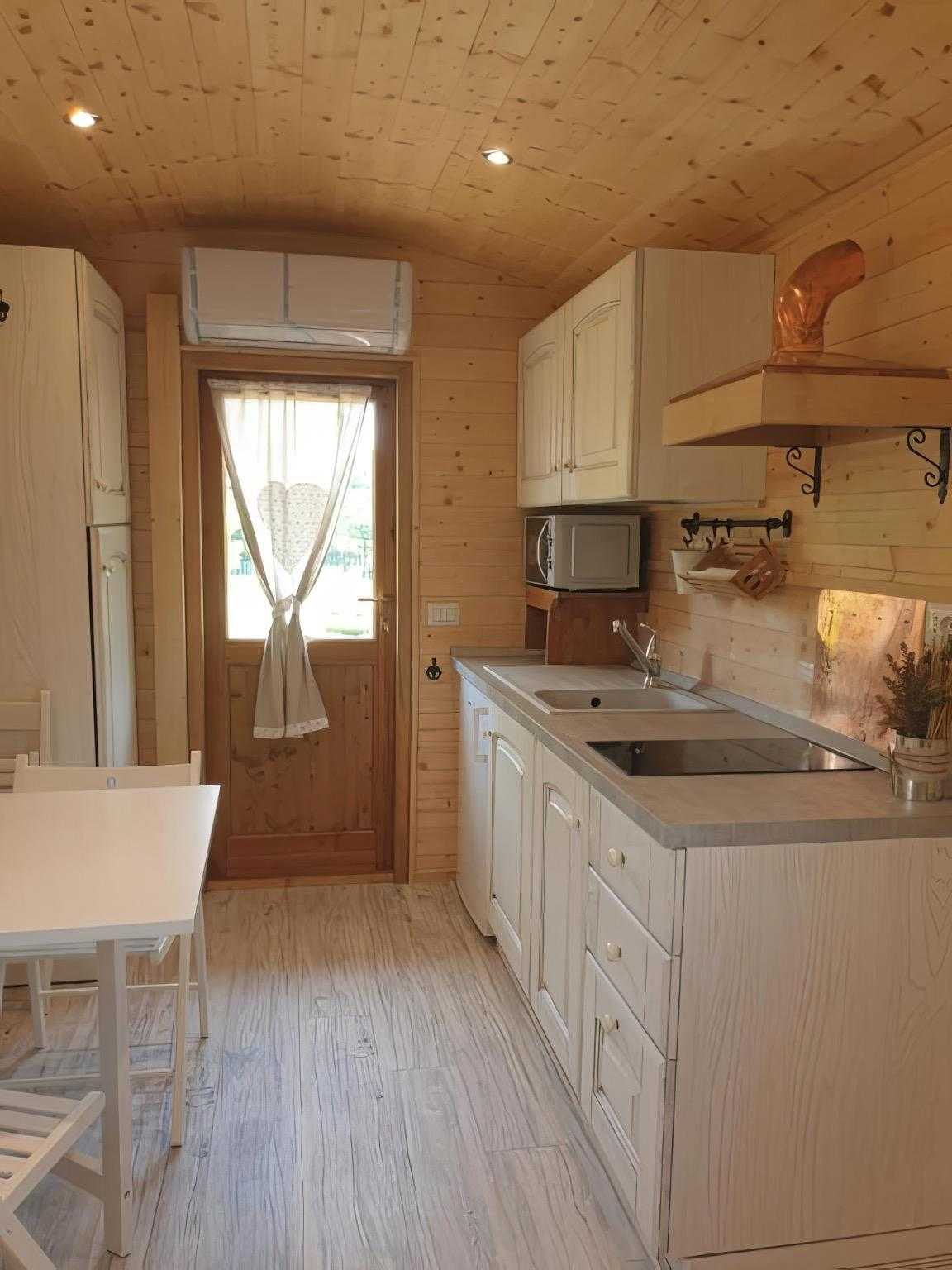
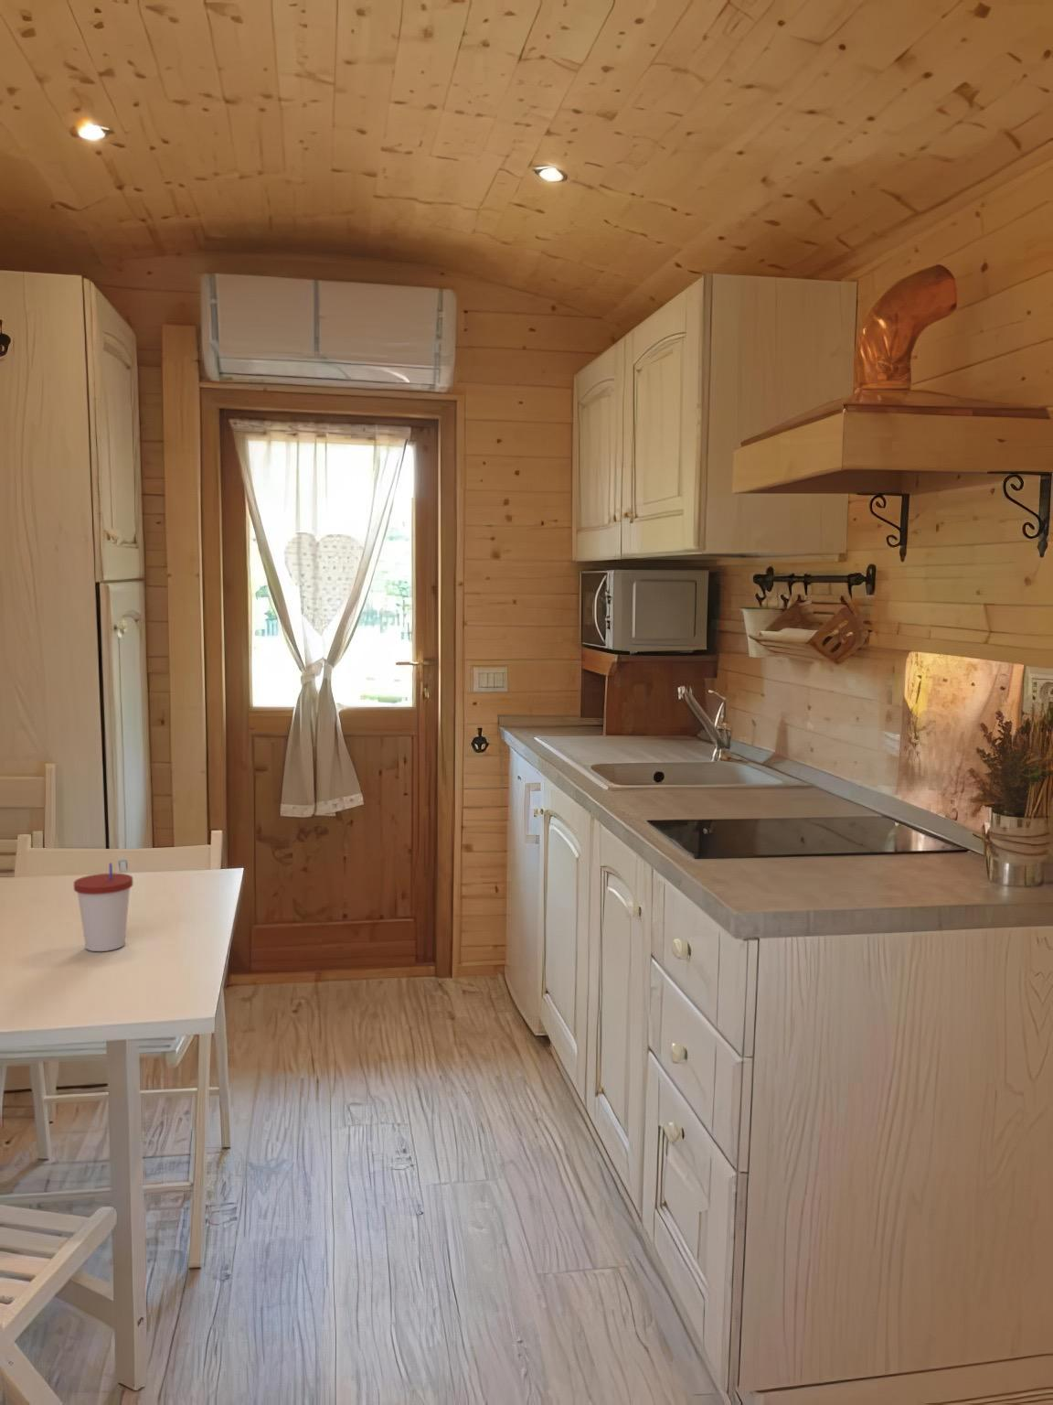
+ cup (104, 905)
